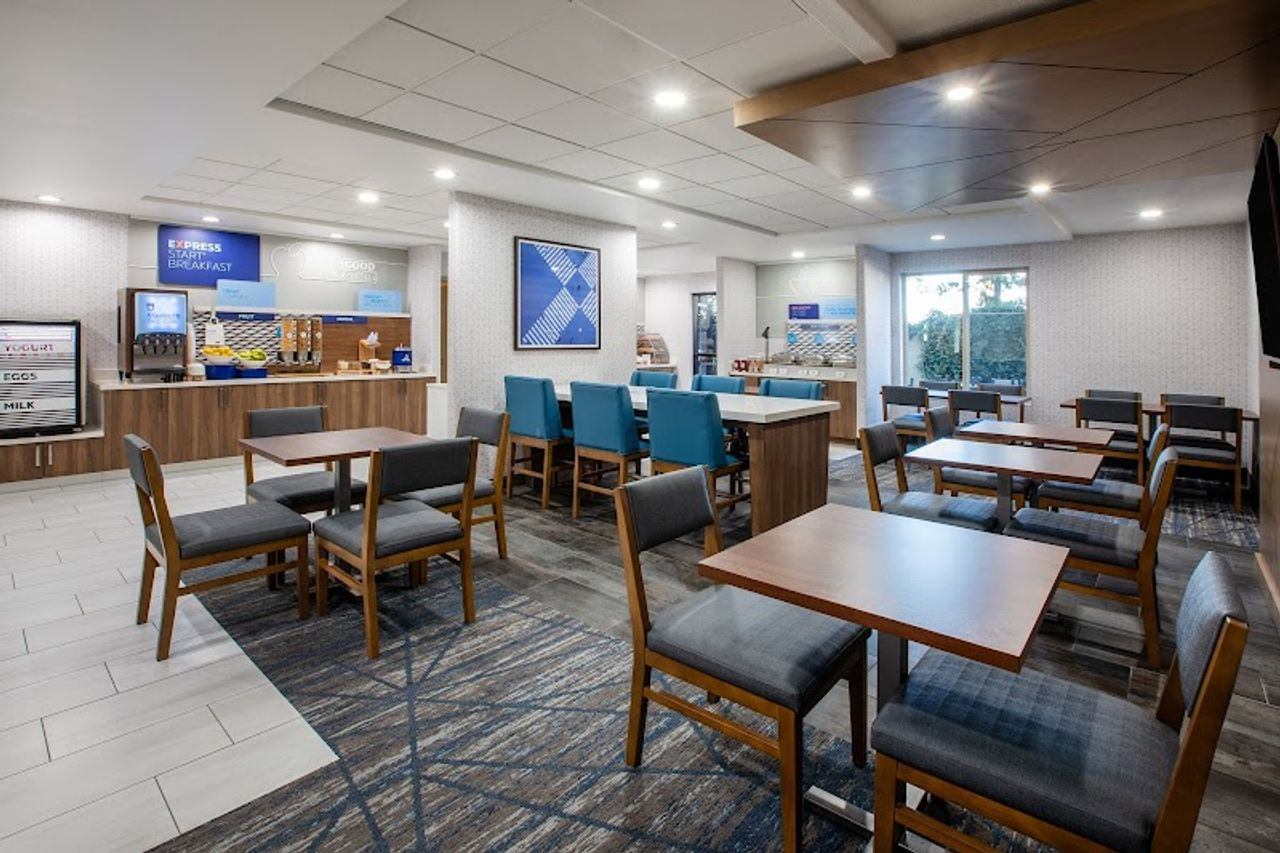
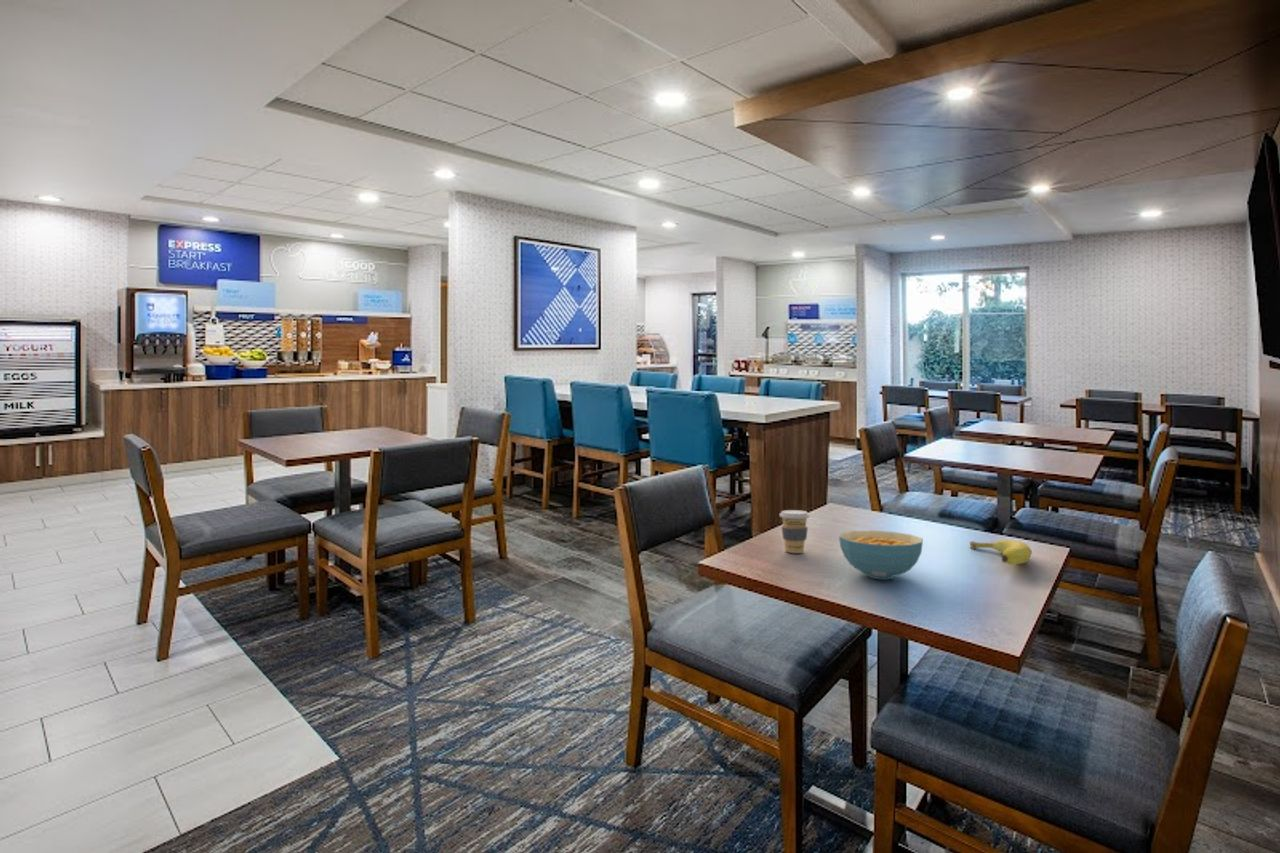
+ coffee cup (794, 531)
+ cereal bowl (880, 557)
+ fruit (996, 549)
